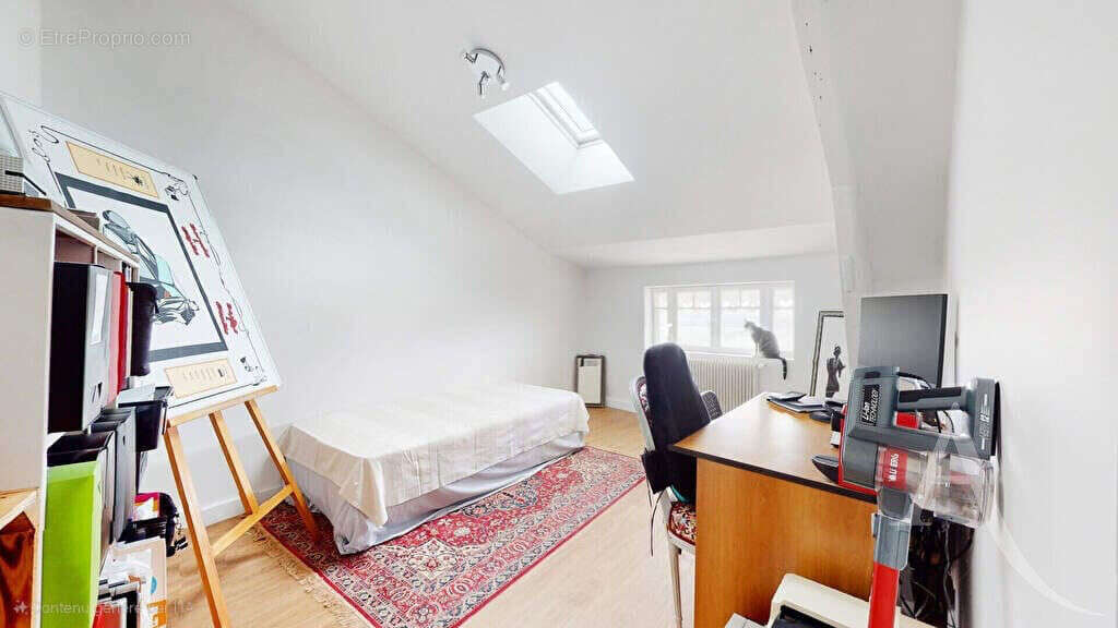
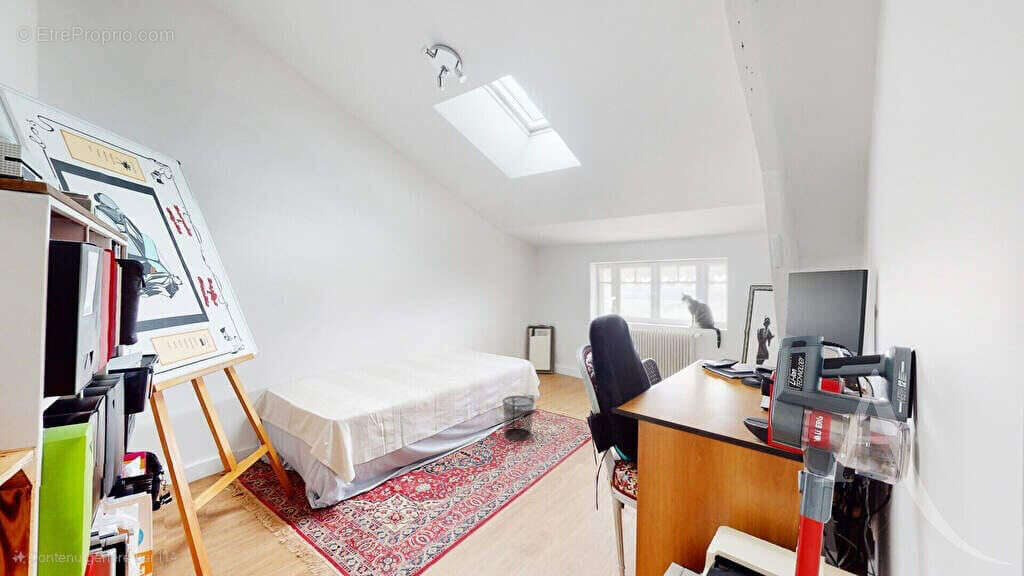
+ waste bin (518, 417)
